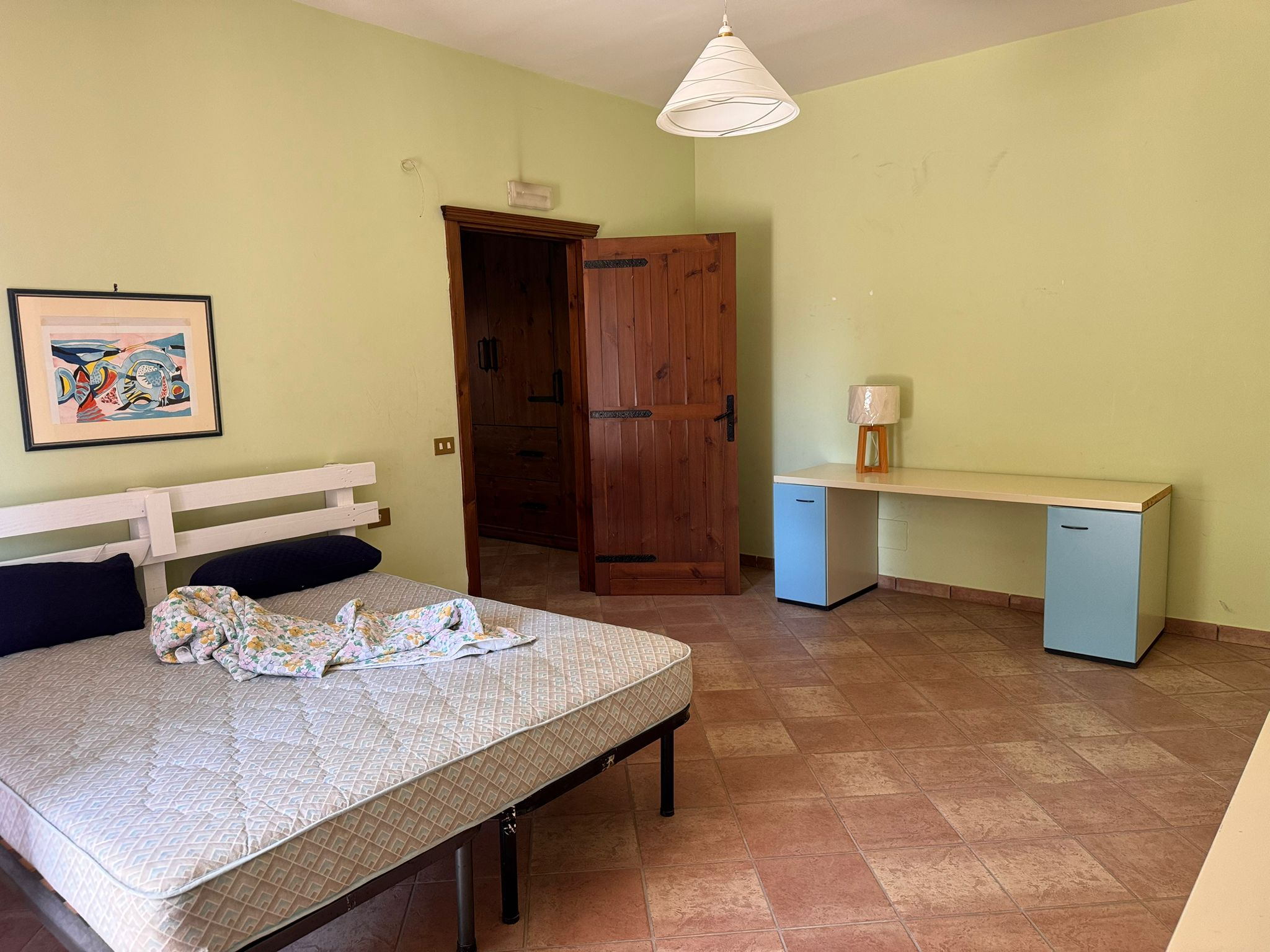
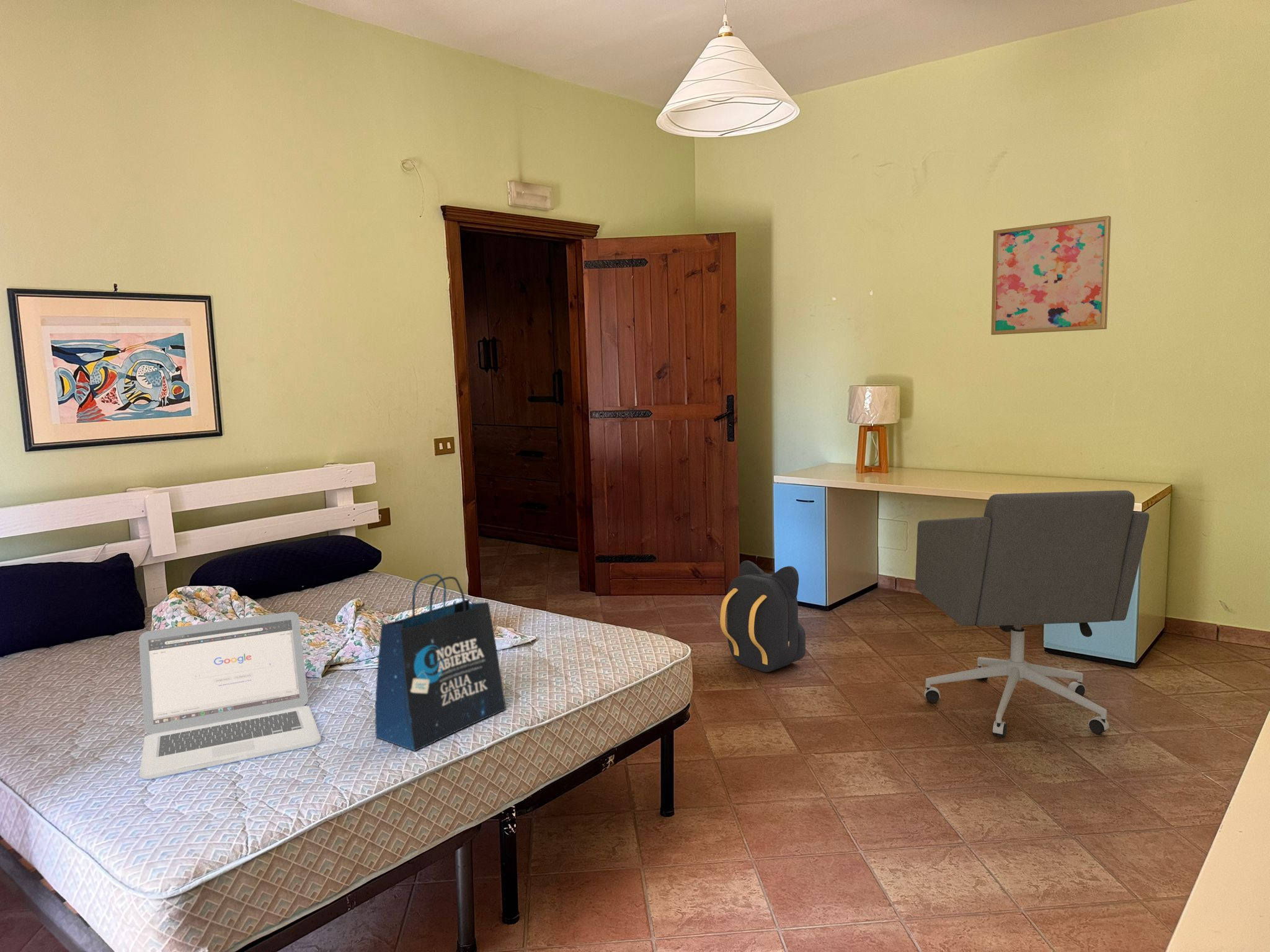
+ office chair (1020, 597)
+ tote bag (439, 650)
+ laptop (228, 688)
+ wall art (1048, 278)
+ backpack (760, 615)
